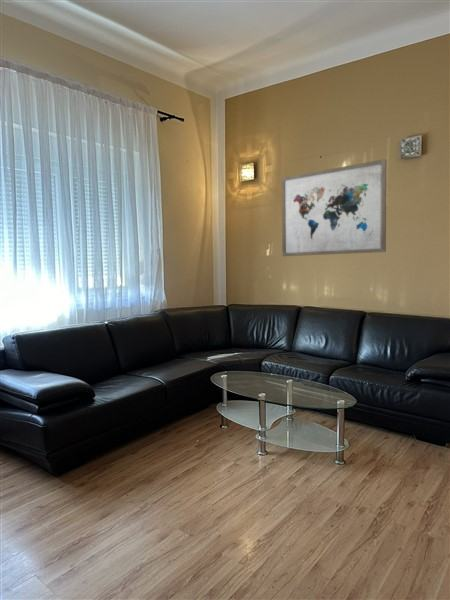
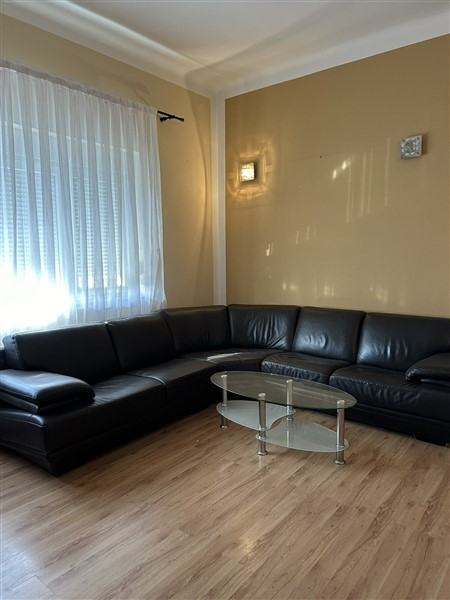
- wall art (329, 212)
